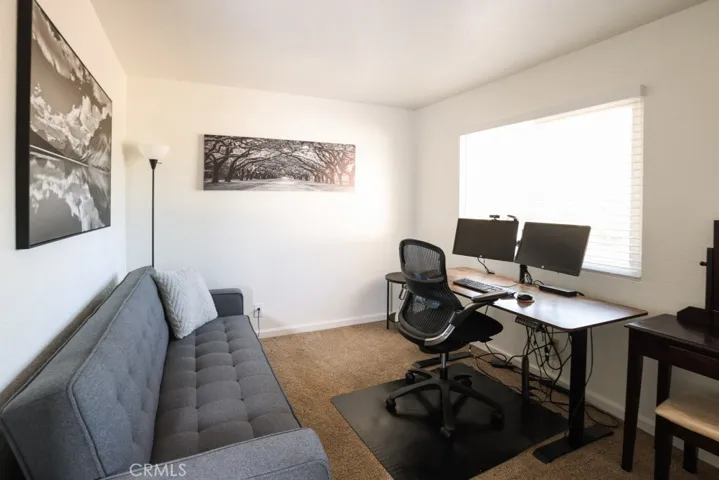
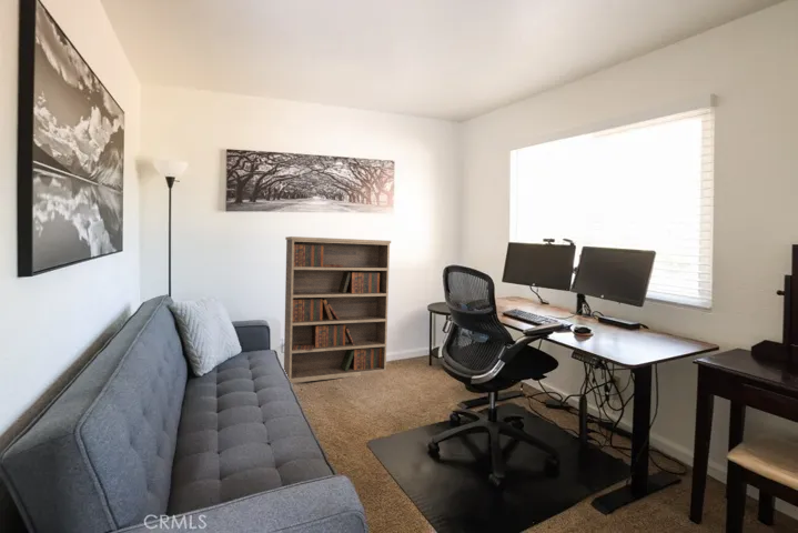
+ bookshelf (337, 306)
